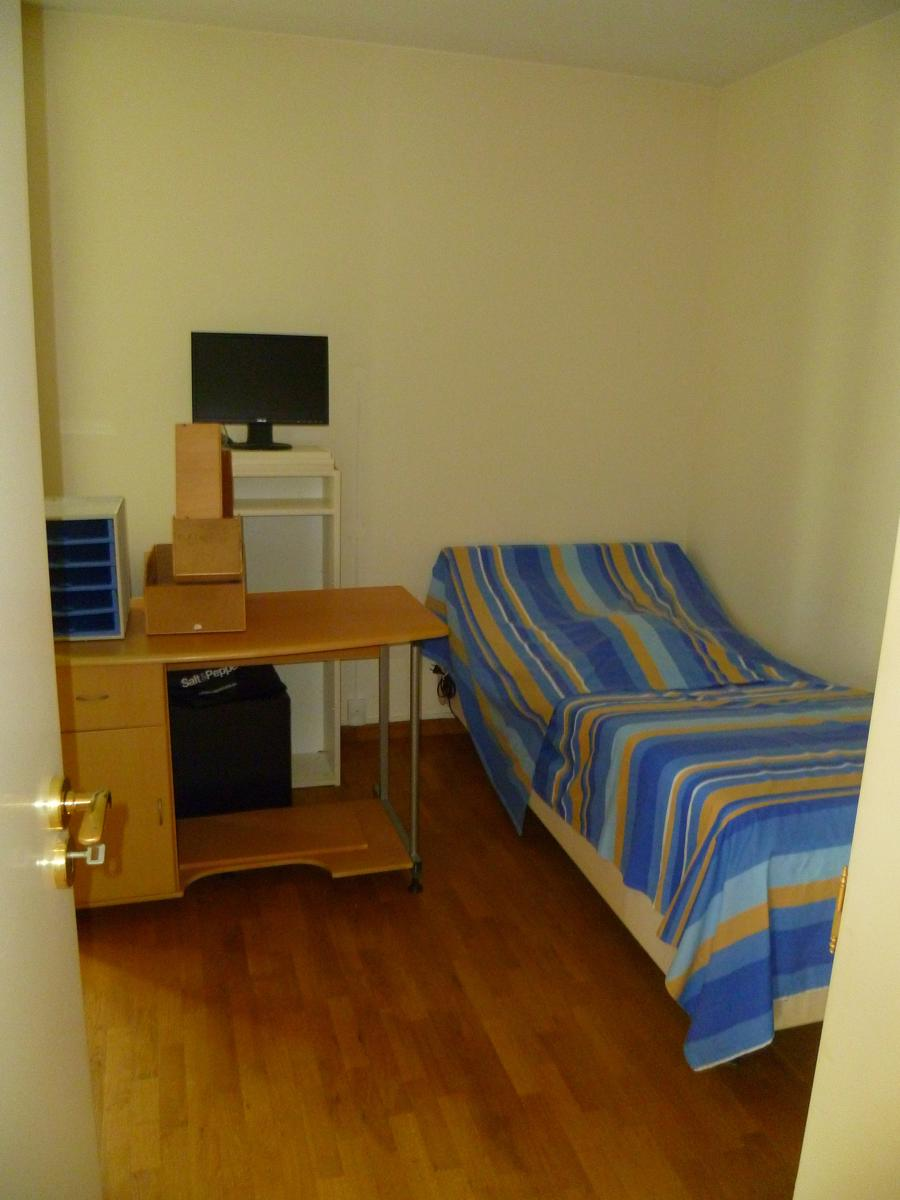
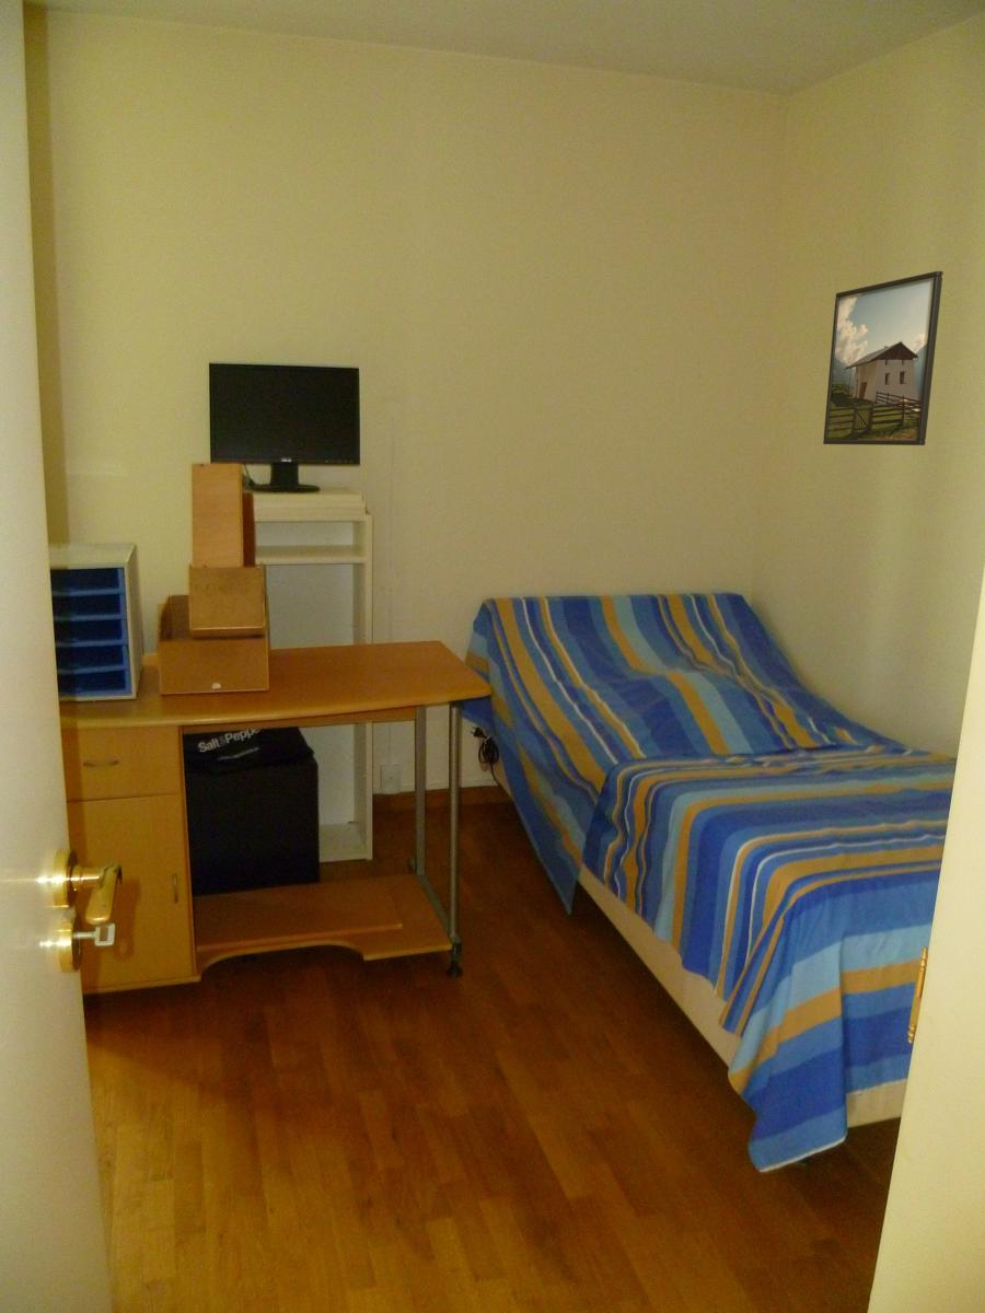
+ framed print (878, 364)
